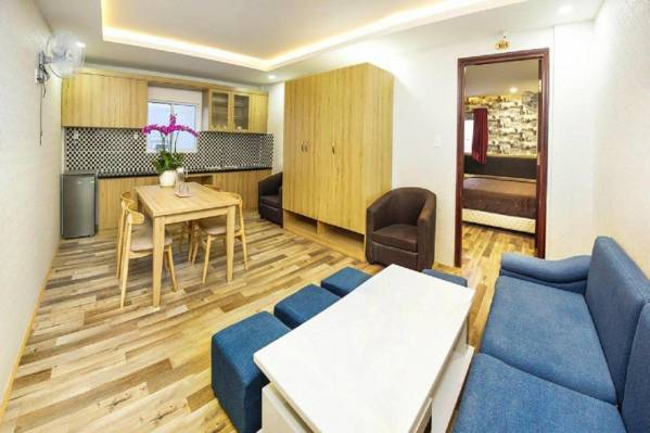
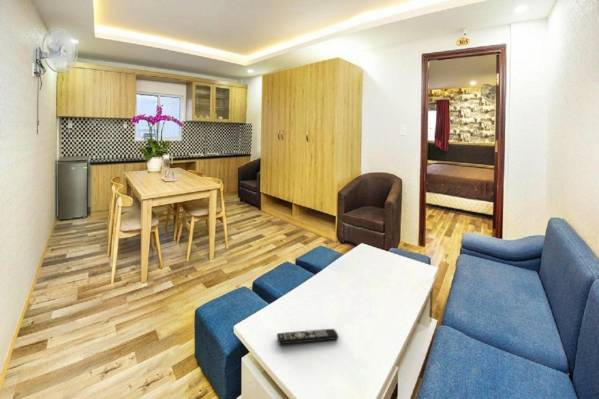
+ remote control (307, 336)
